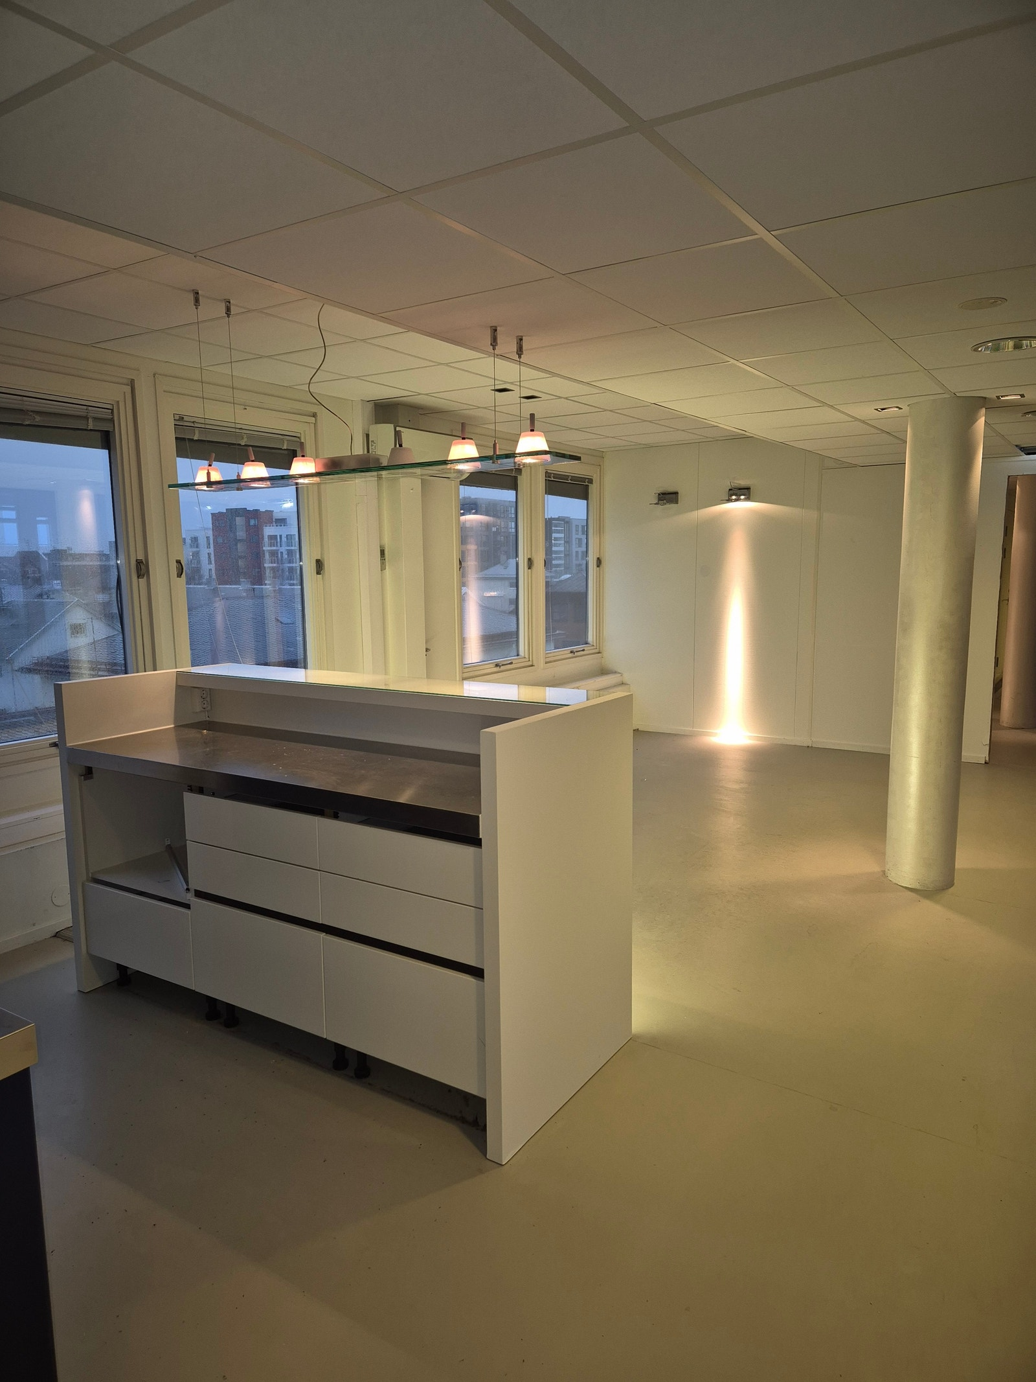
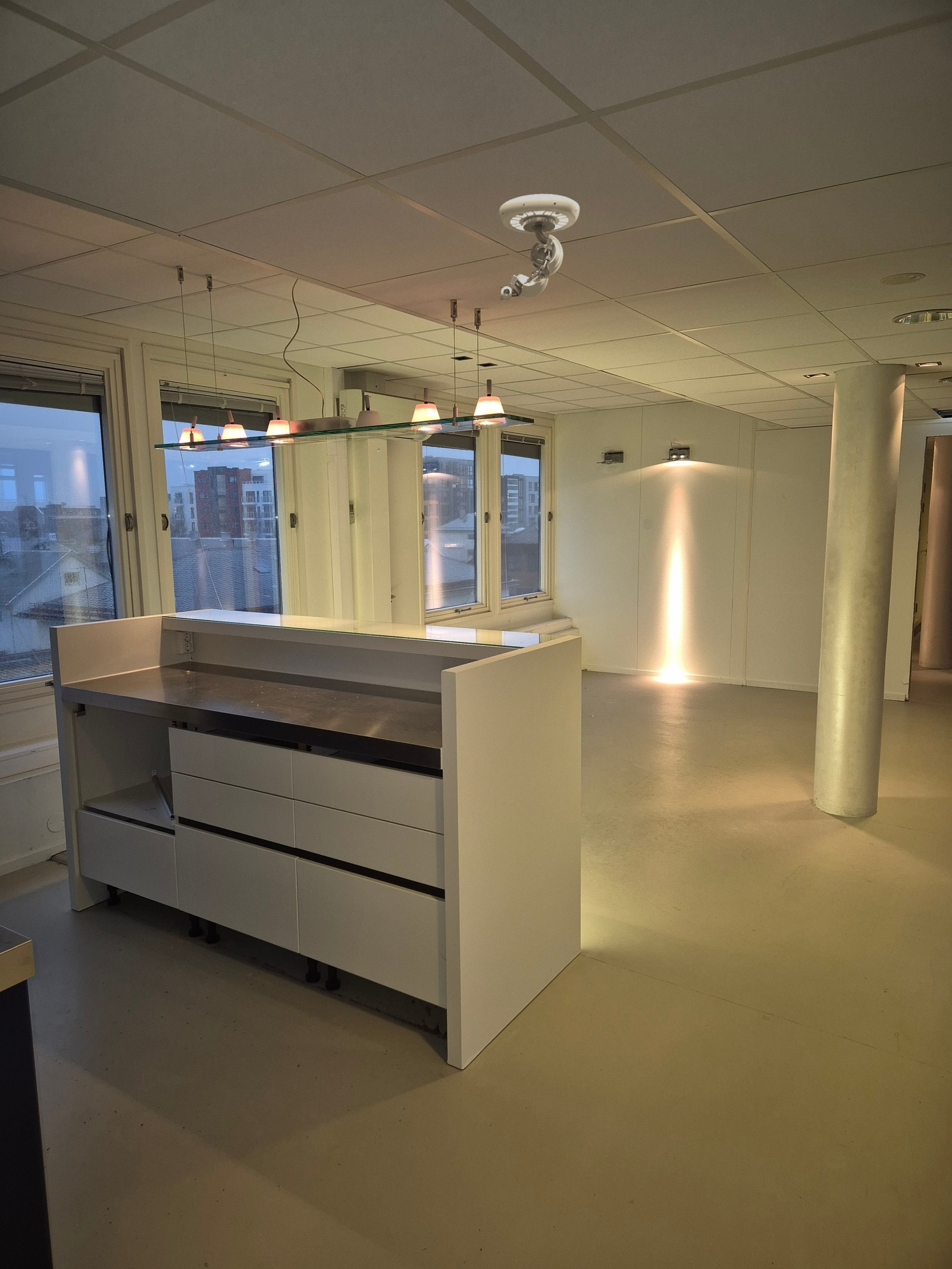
+ security camera (539, 252)
